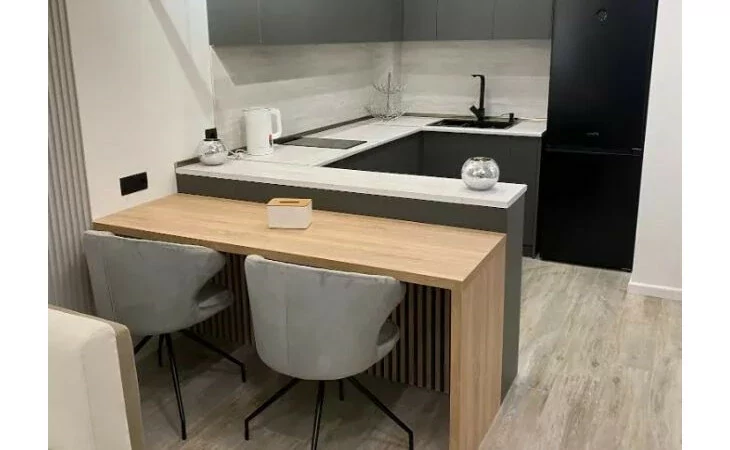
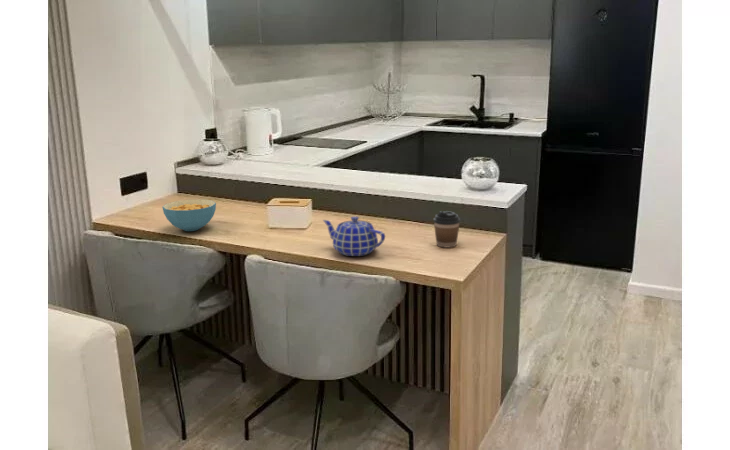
+ teapot (353, 234)
+ cereal bowl (190, 217)
+ coffee cup (446, 228)
